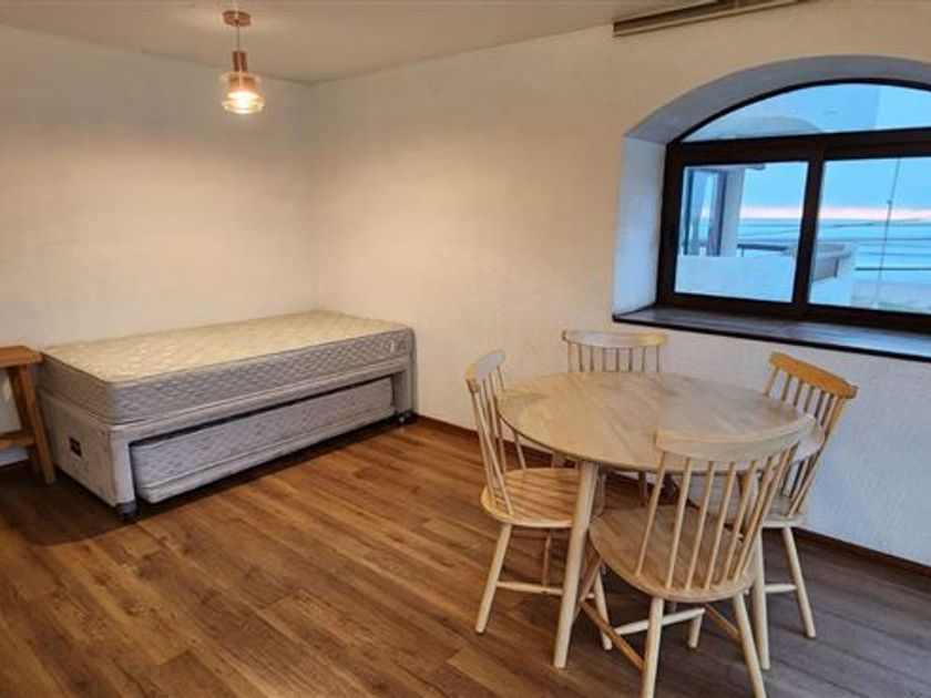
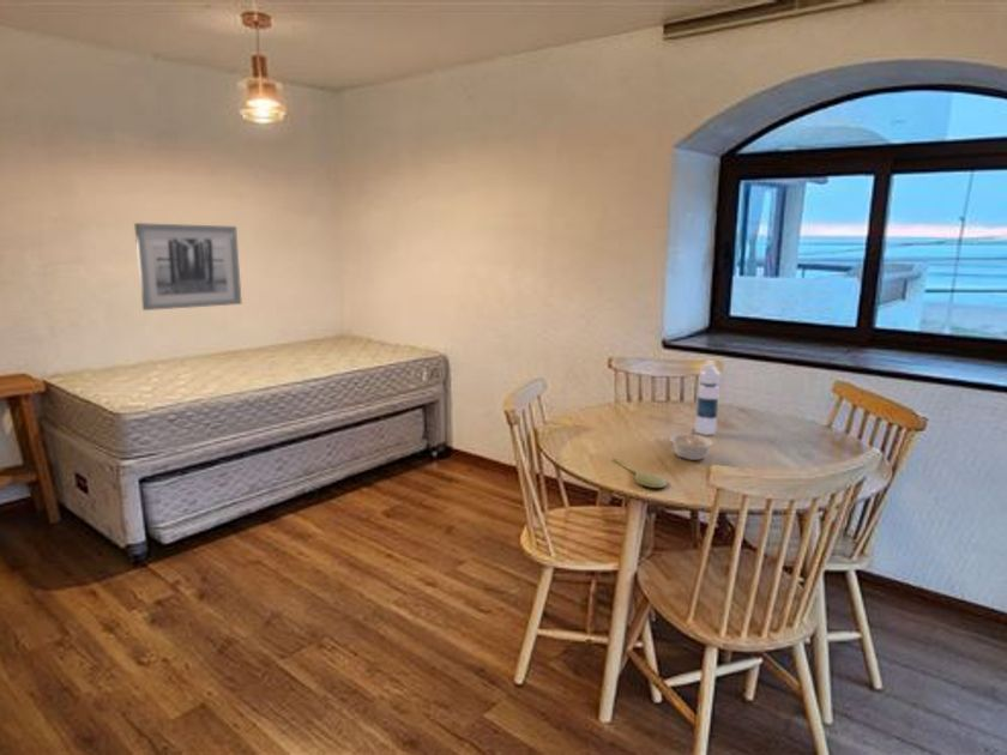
+ spoon (635, 471)
+ water bottle (707, 397)
+ legume (689, 445)
+ wall art (191, 266)
